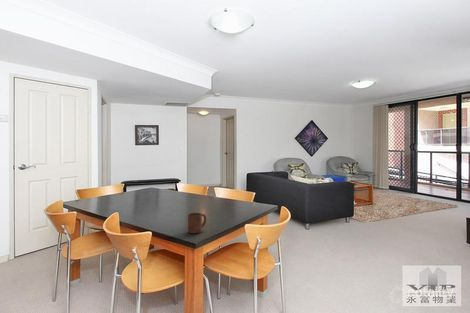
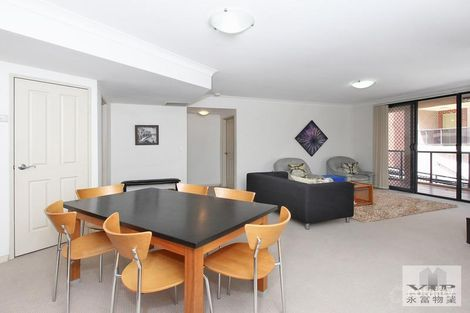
- cup (196, 222)
